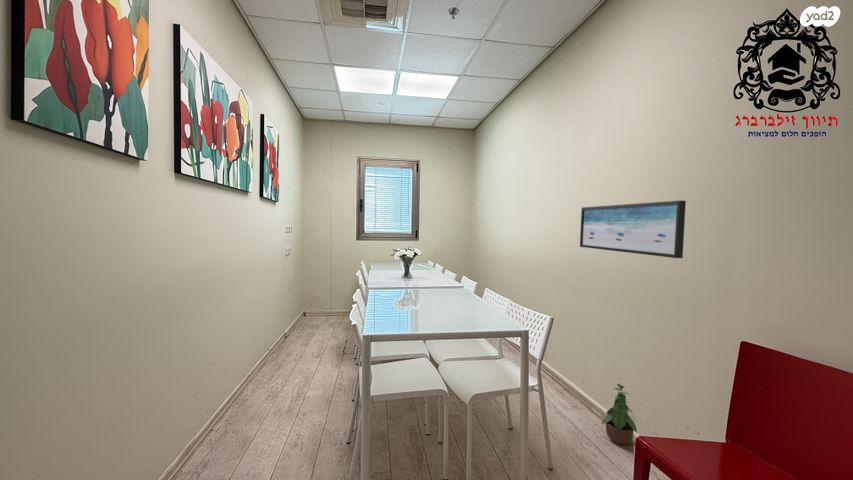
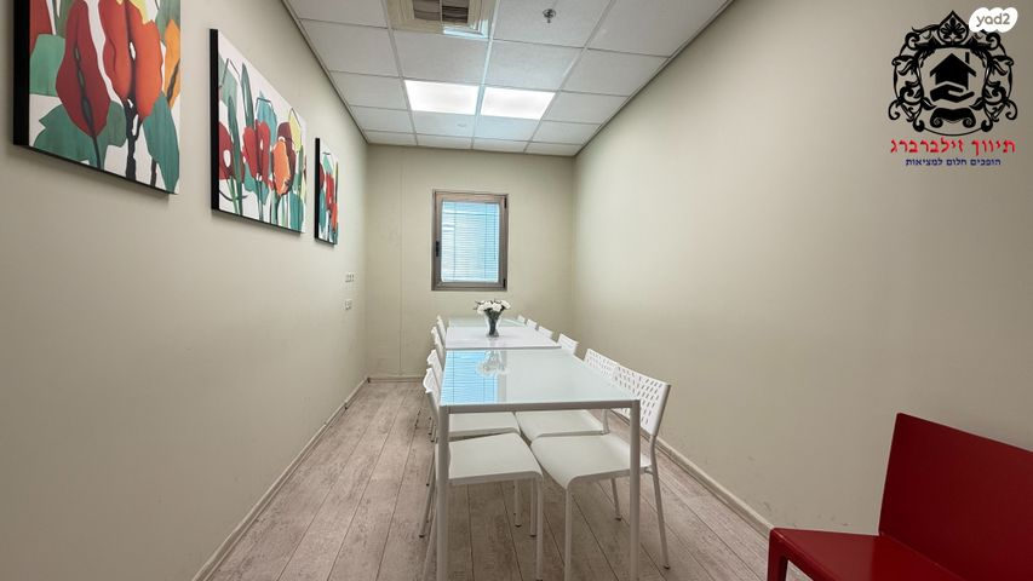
- wall art (622, 228)
- potted plant (619, 412)
